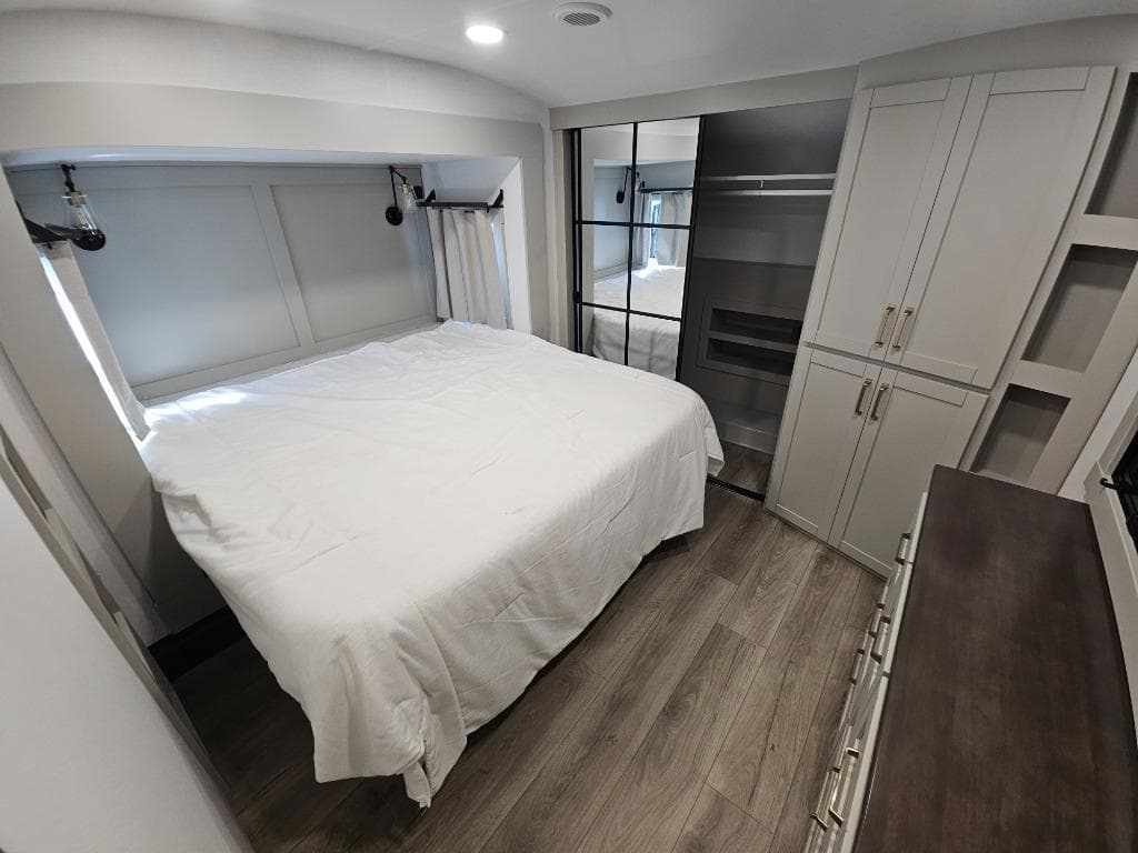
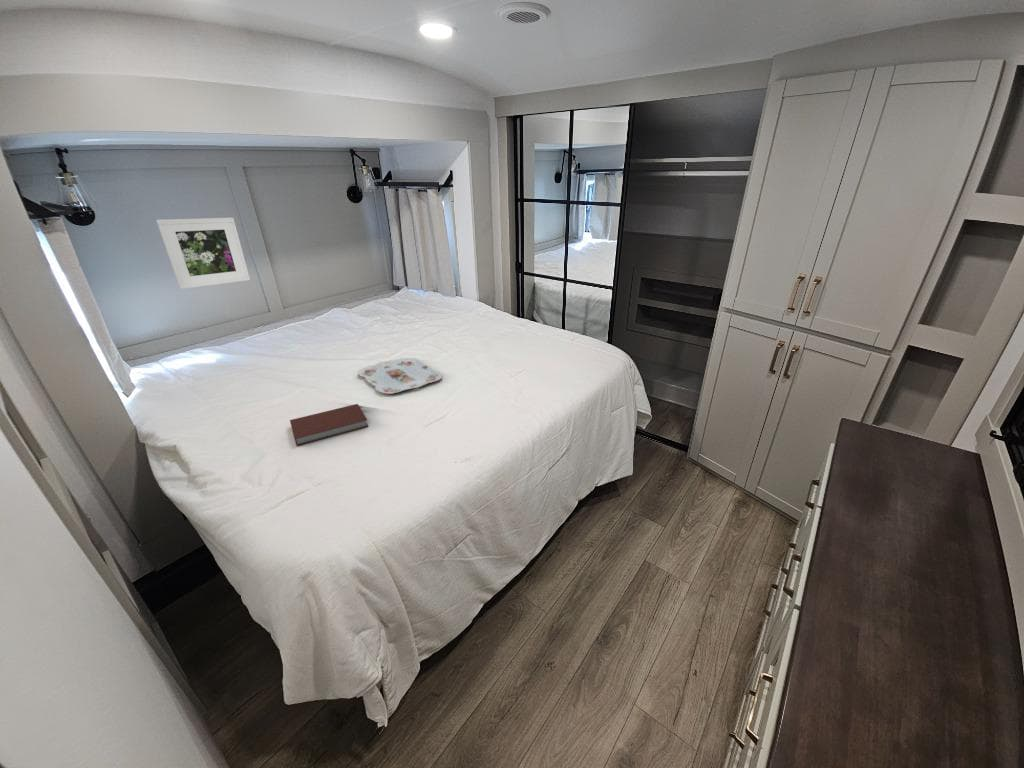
+ serving tray (399, 374)
+ book (329, 422)
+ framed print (207, 252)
